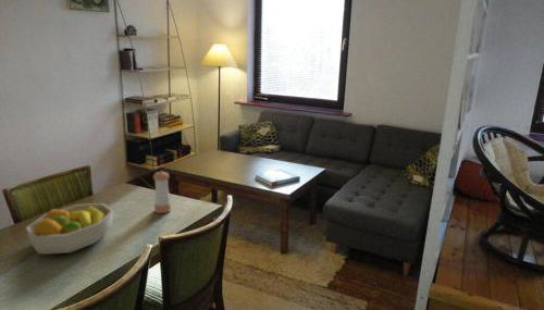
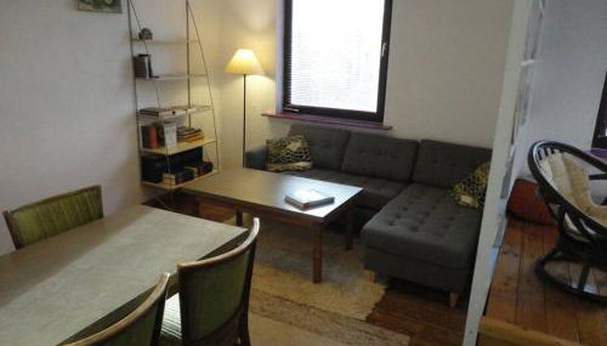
- fruit bowl (72, 224)
- pepper shaker (161, 190)
